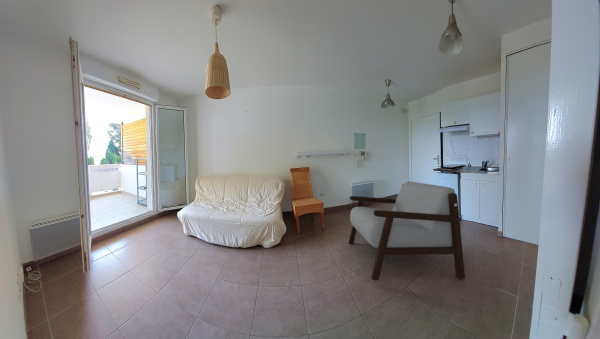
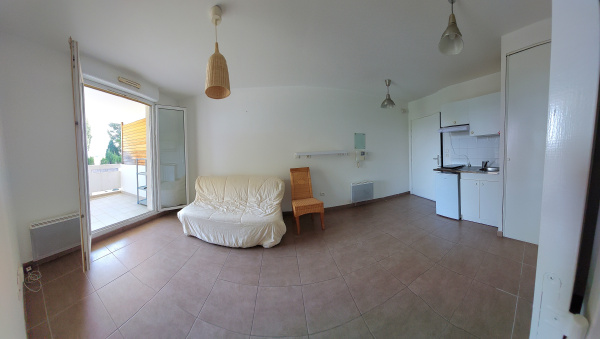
- armchair (396, 221)
